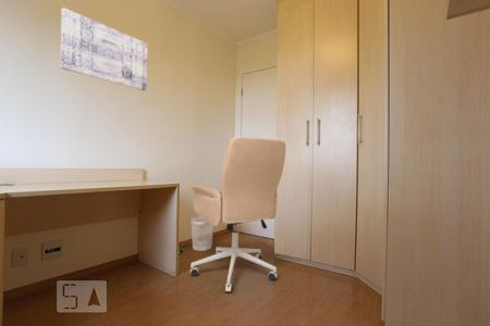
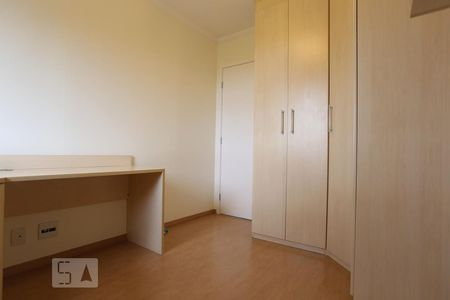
- office chair (236, 206)
- wastebasket (201, 233)
- wall art (109, 54)
